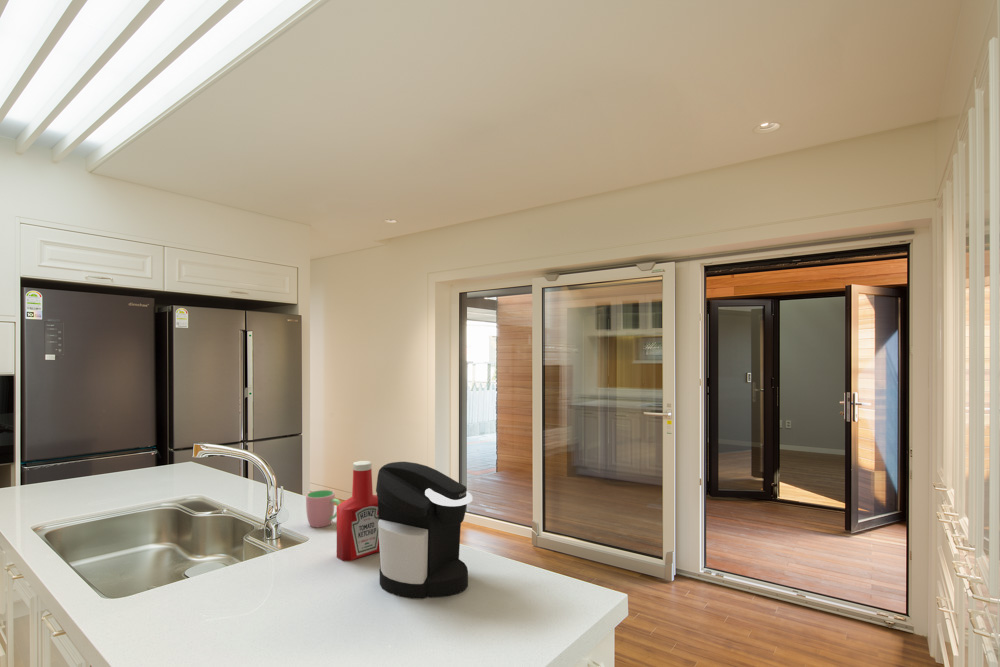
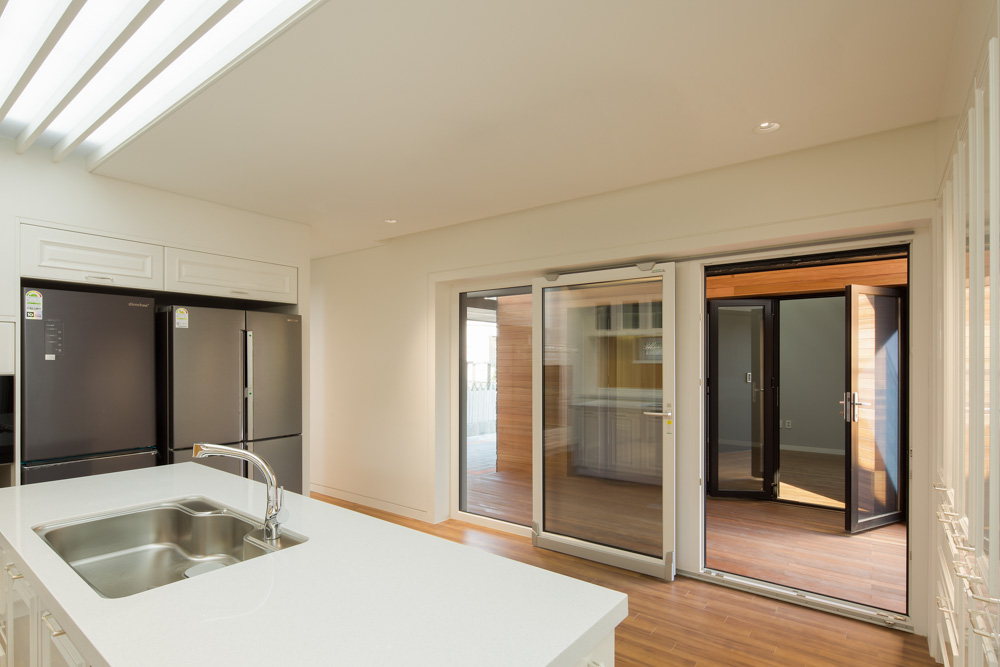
- coffee maker (426, 523)
- soap bottle (362, 507)
- cup (324, 509)
